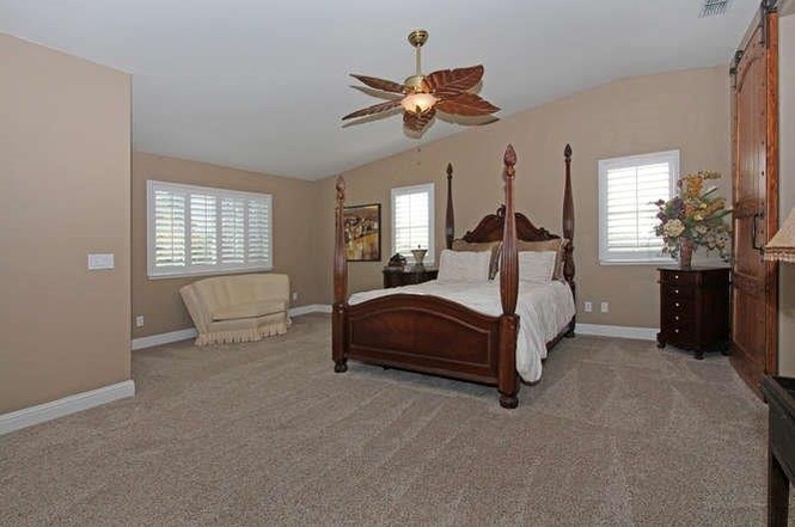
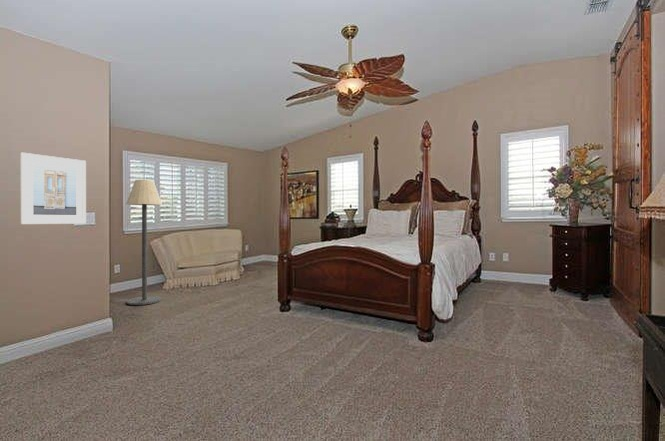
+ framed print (55, 190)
+ floor lamp (144, 241)
